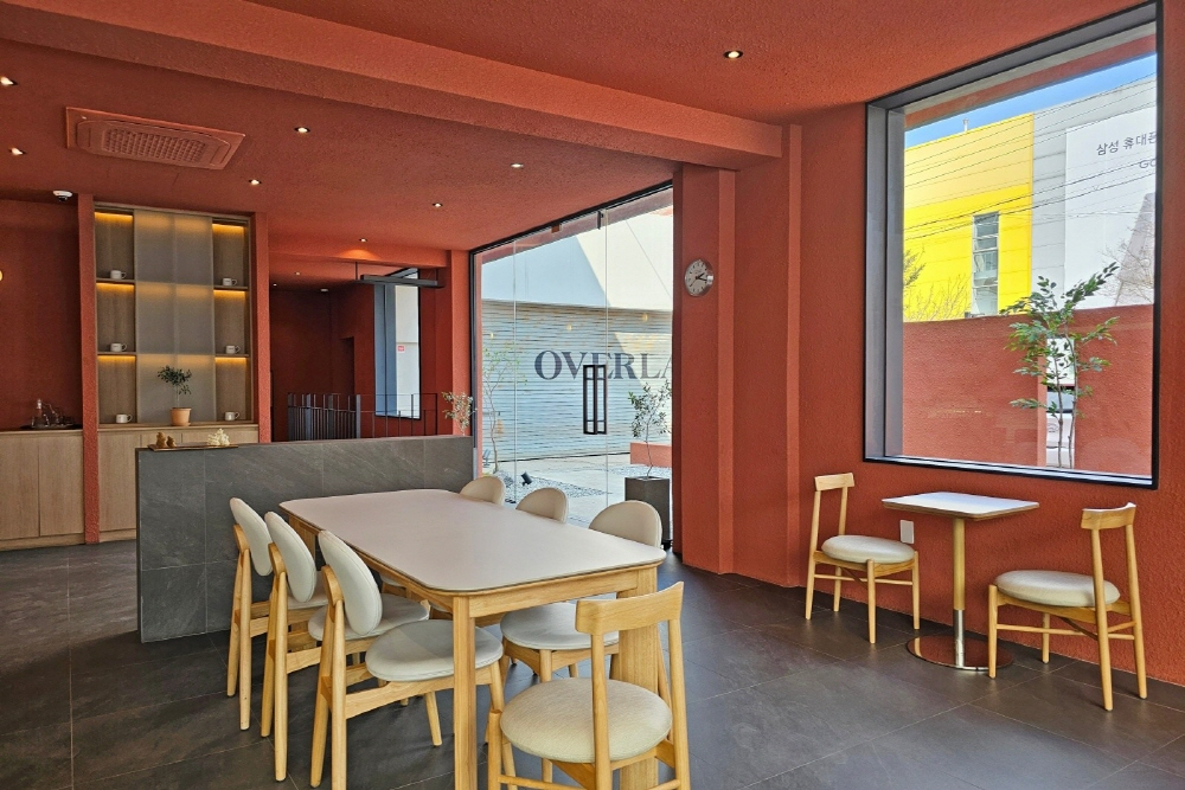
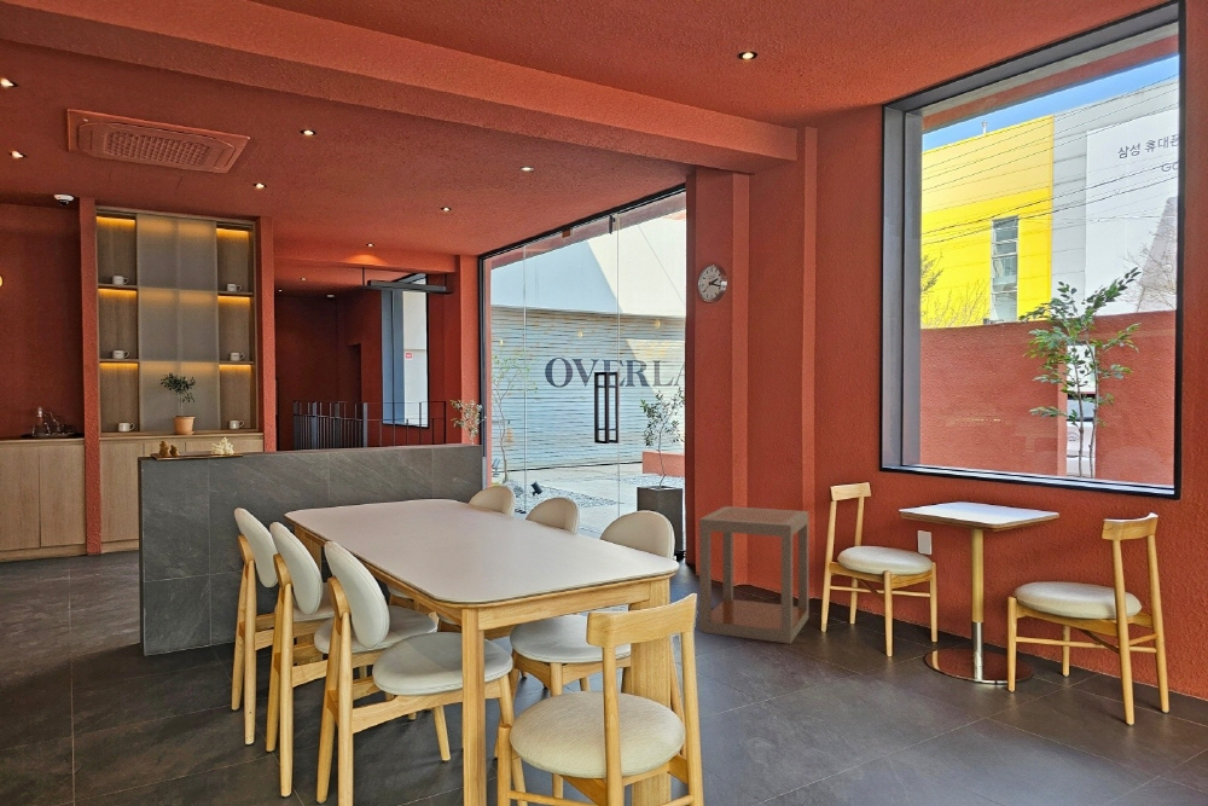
+ side table (732, 569)
